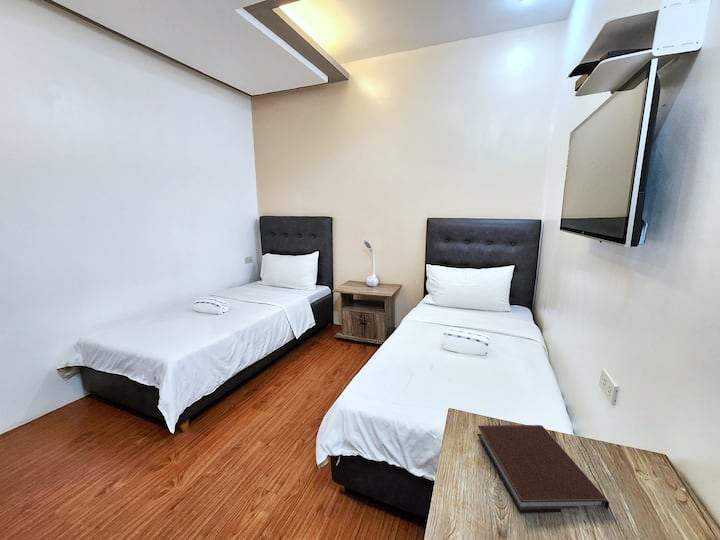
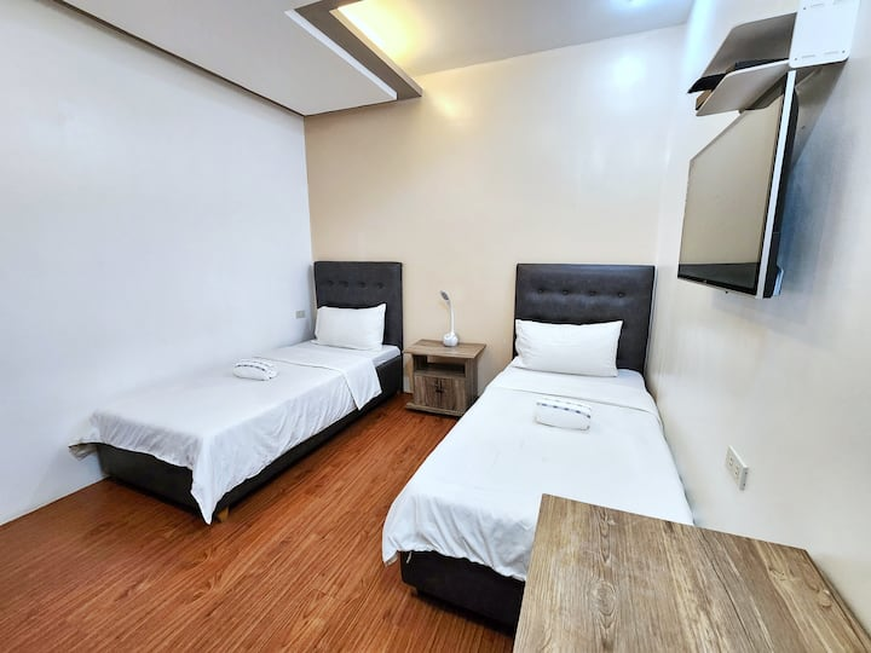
- notebook (533, 462)
